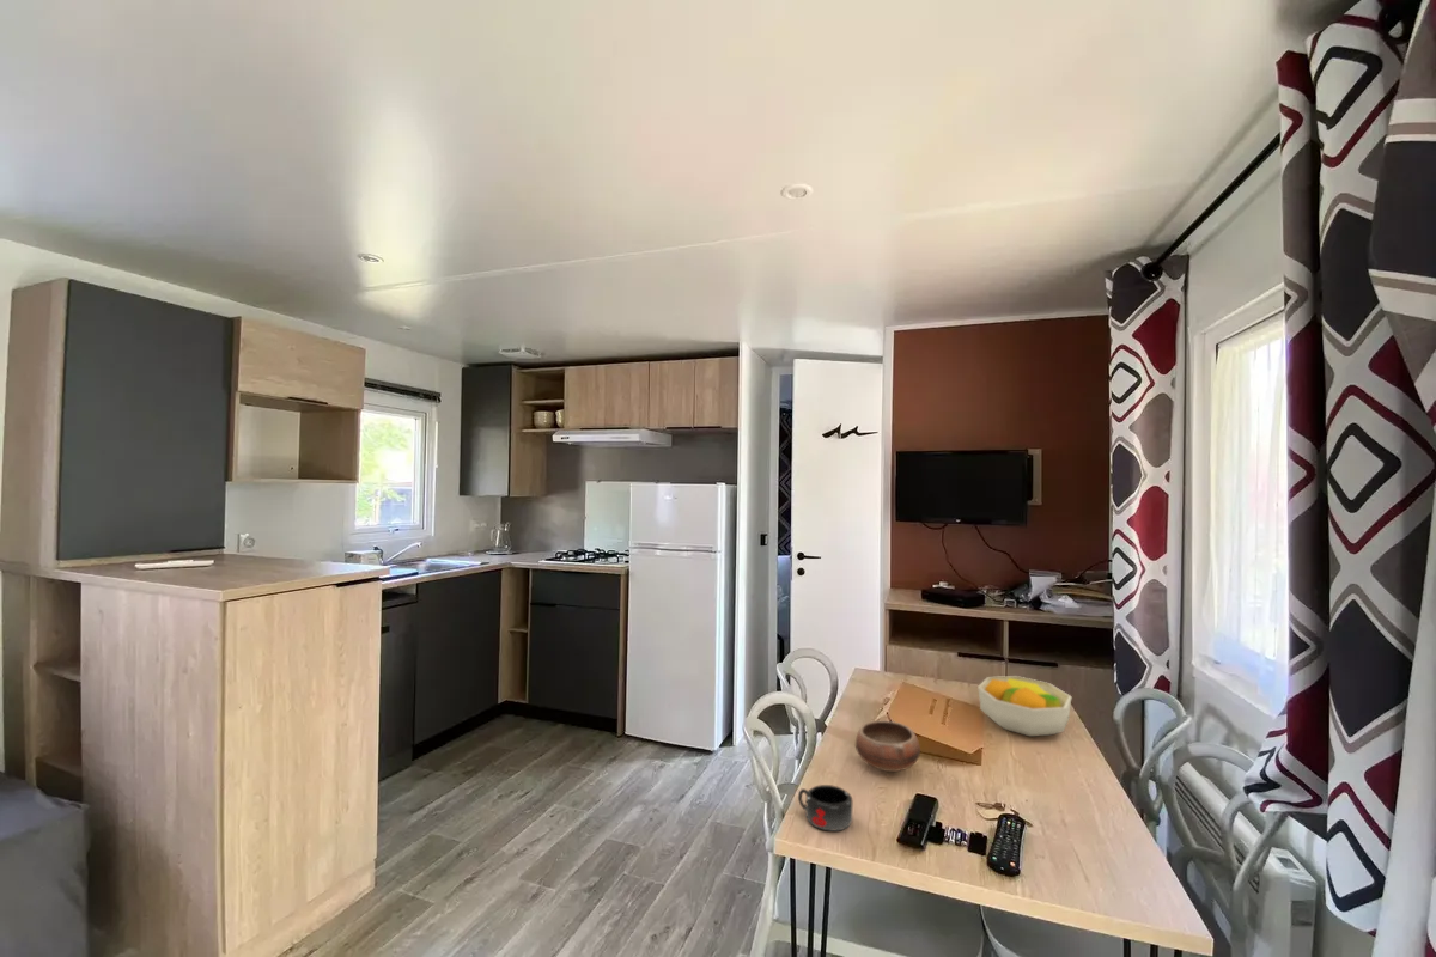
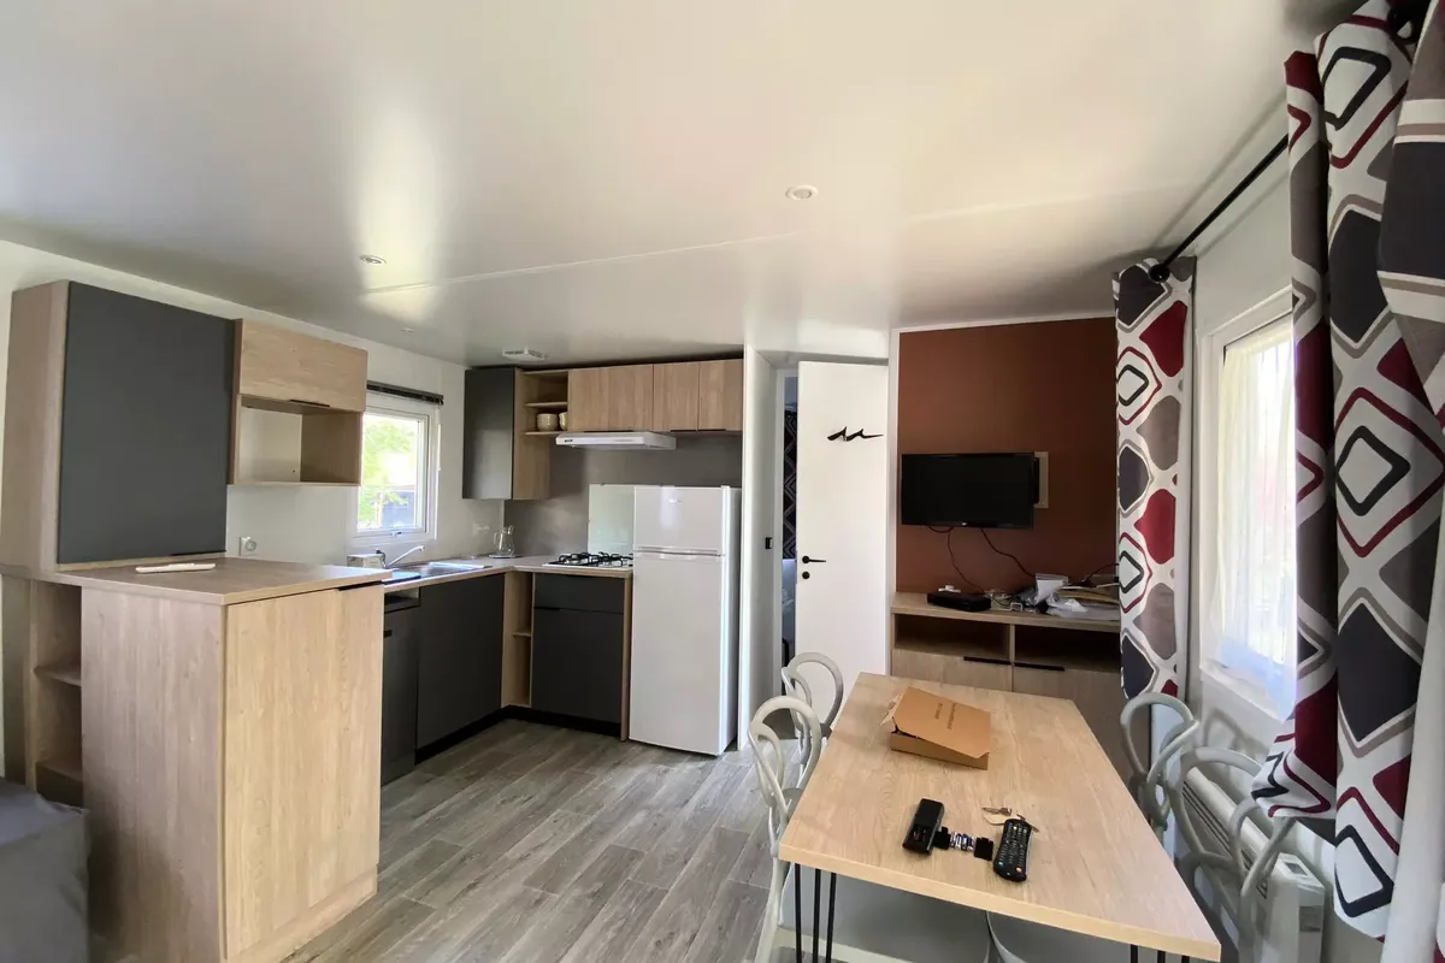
- mug (823, 805)
- bowl (887, 748)
- fruit bowl (1023, 700)
